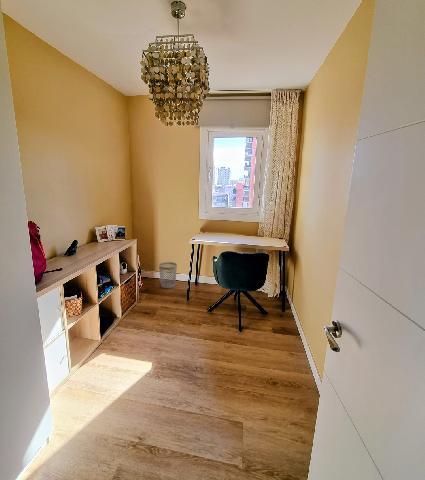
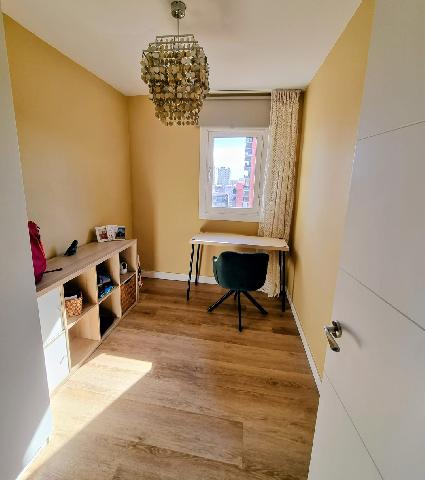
- wastebasket (167, 275)
